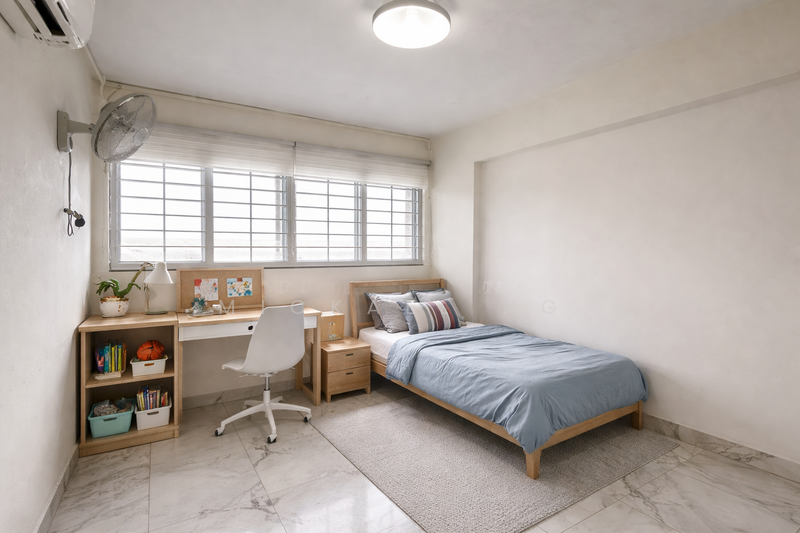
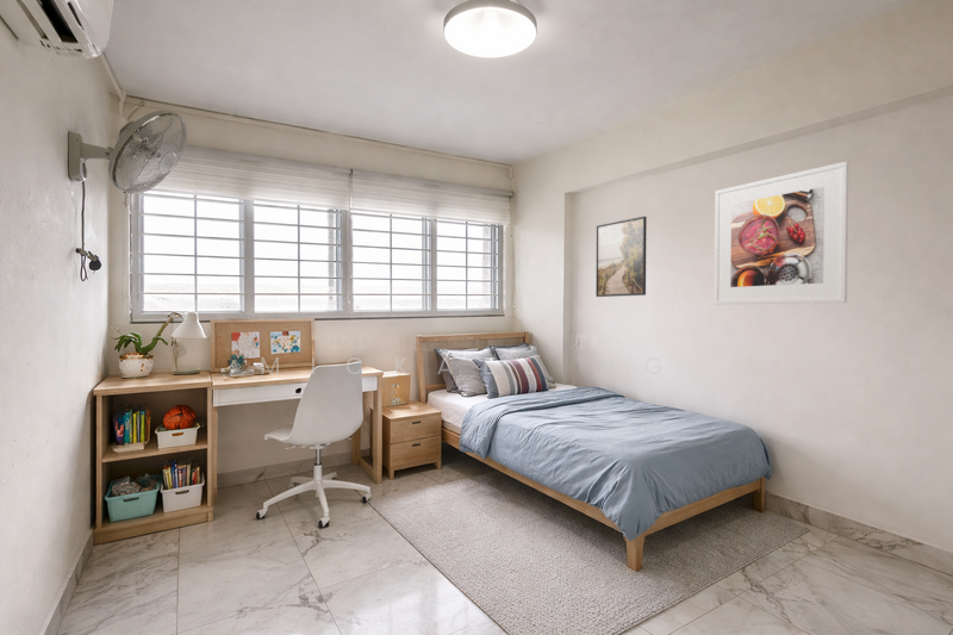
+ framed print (619, 259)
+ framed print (773, 241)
